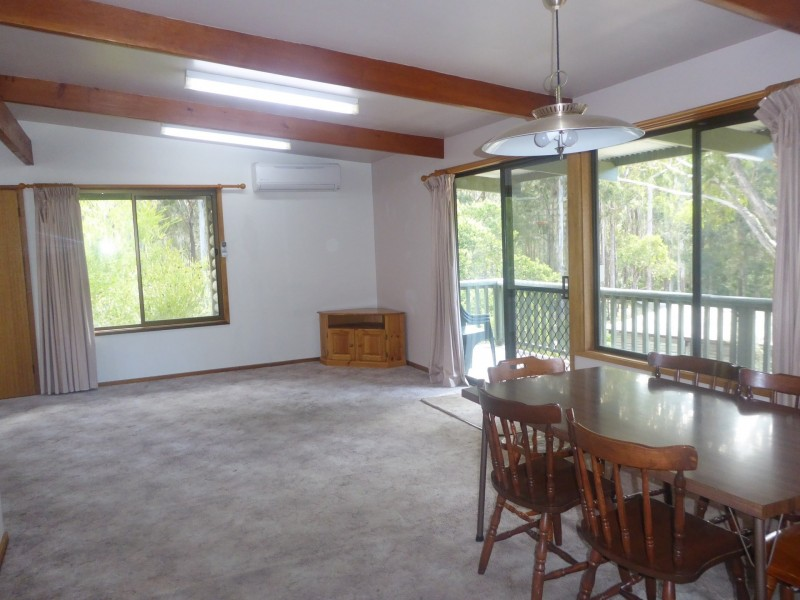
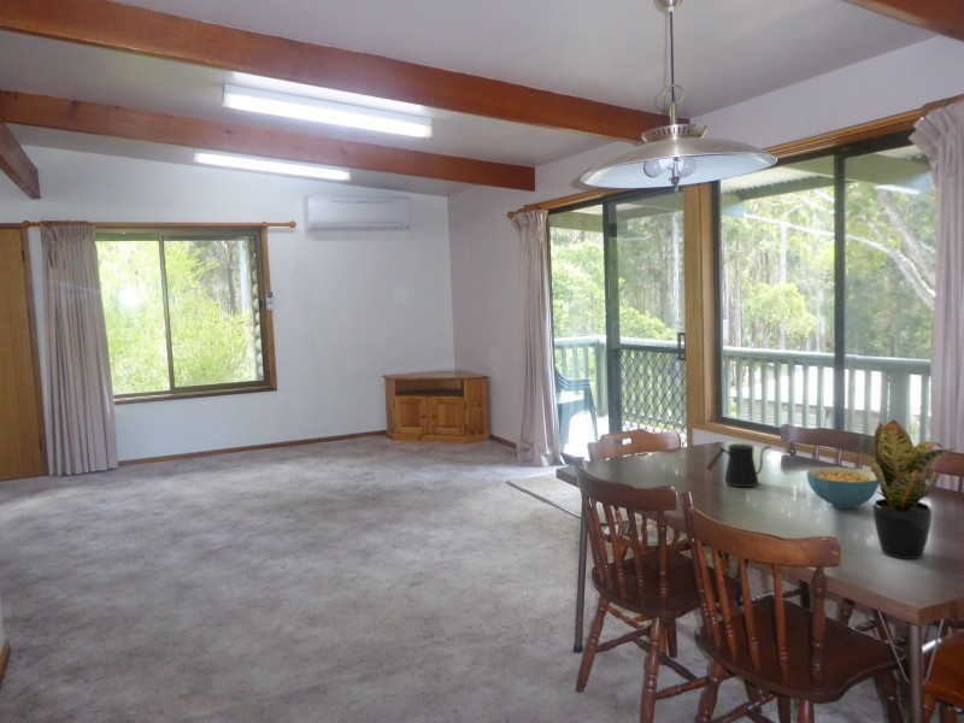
+ potted plant (905, 483)
+ cereal bowl (842, 489)
+ kettle (739, 464)
